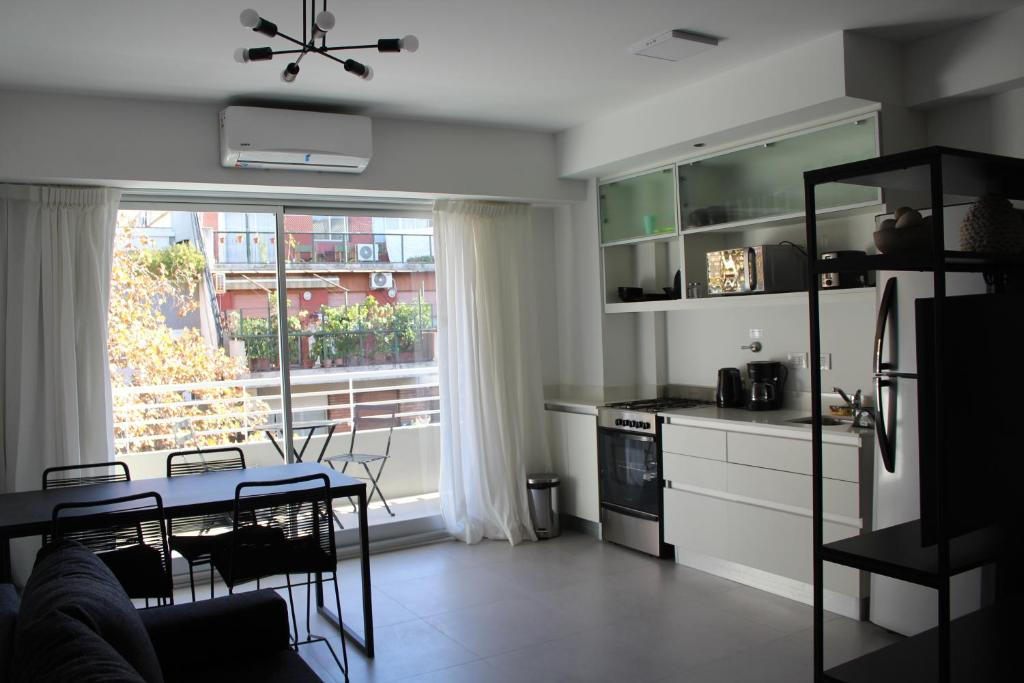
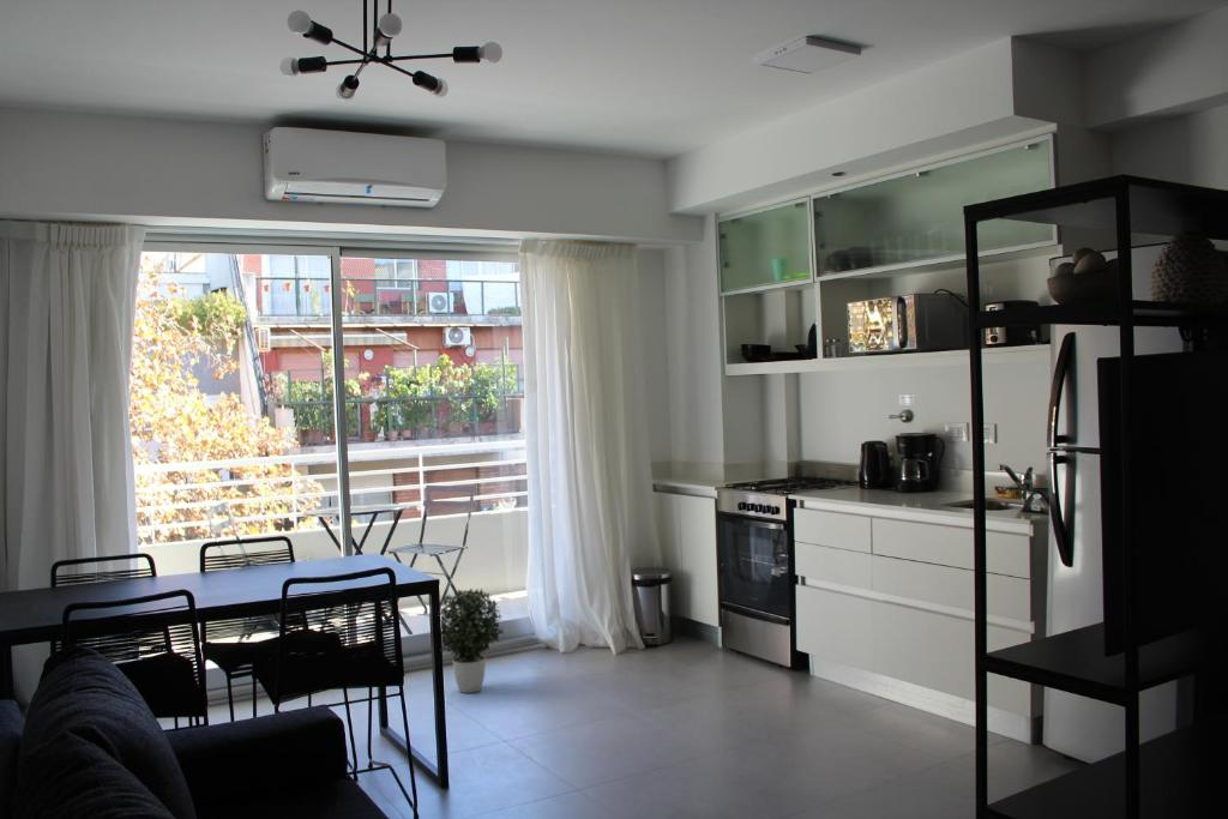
+ potted plant (469, 639)
